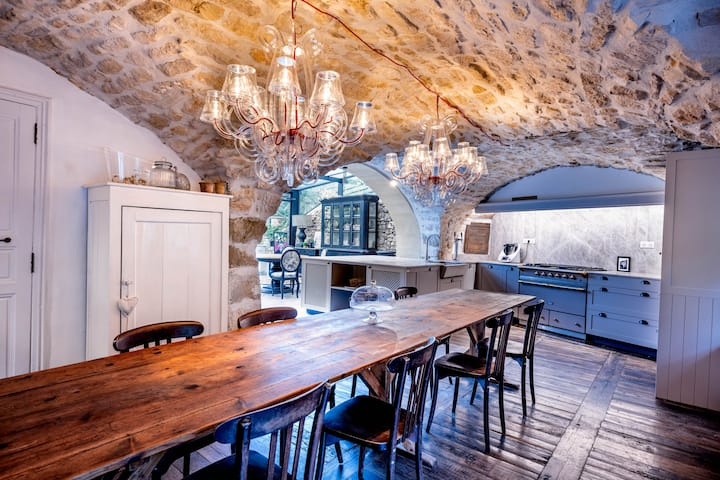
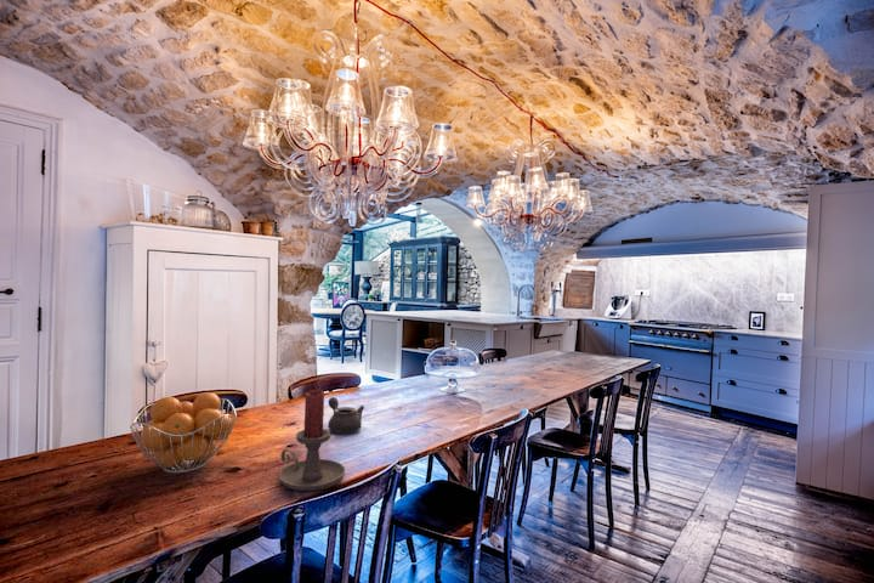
+ teapot (342, 413)
+ fruit basket (186, 430)
+ candle holder (307, 432)
